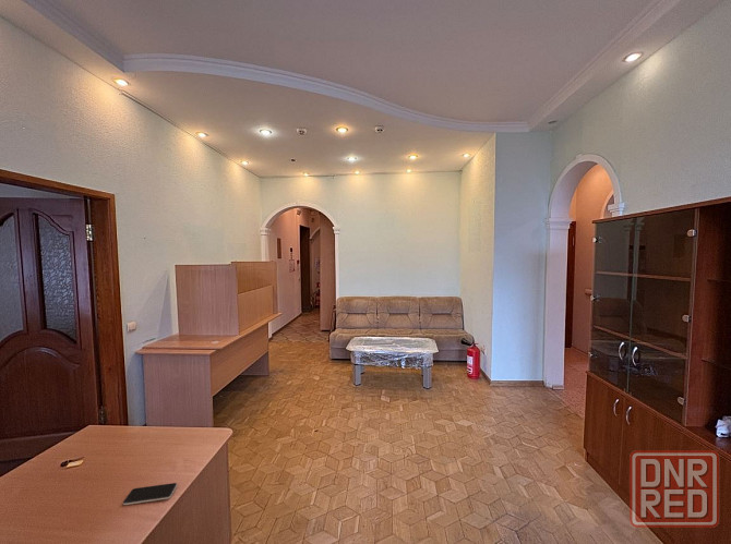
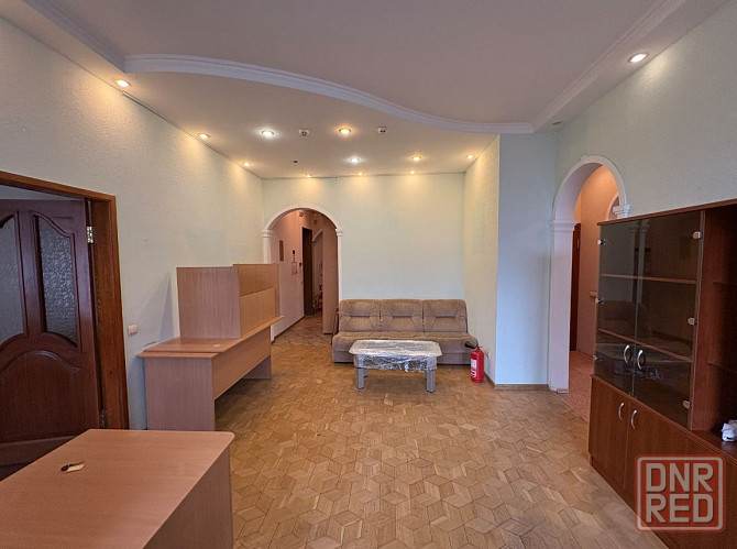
- smartphone (151, 493)
